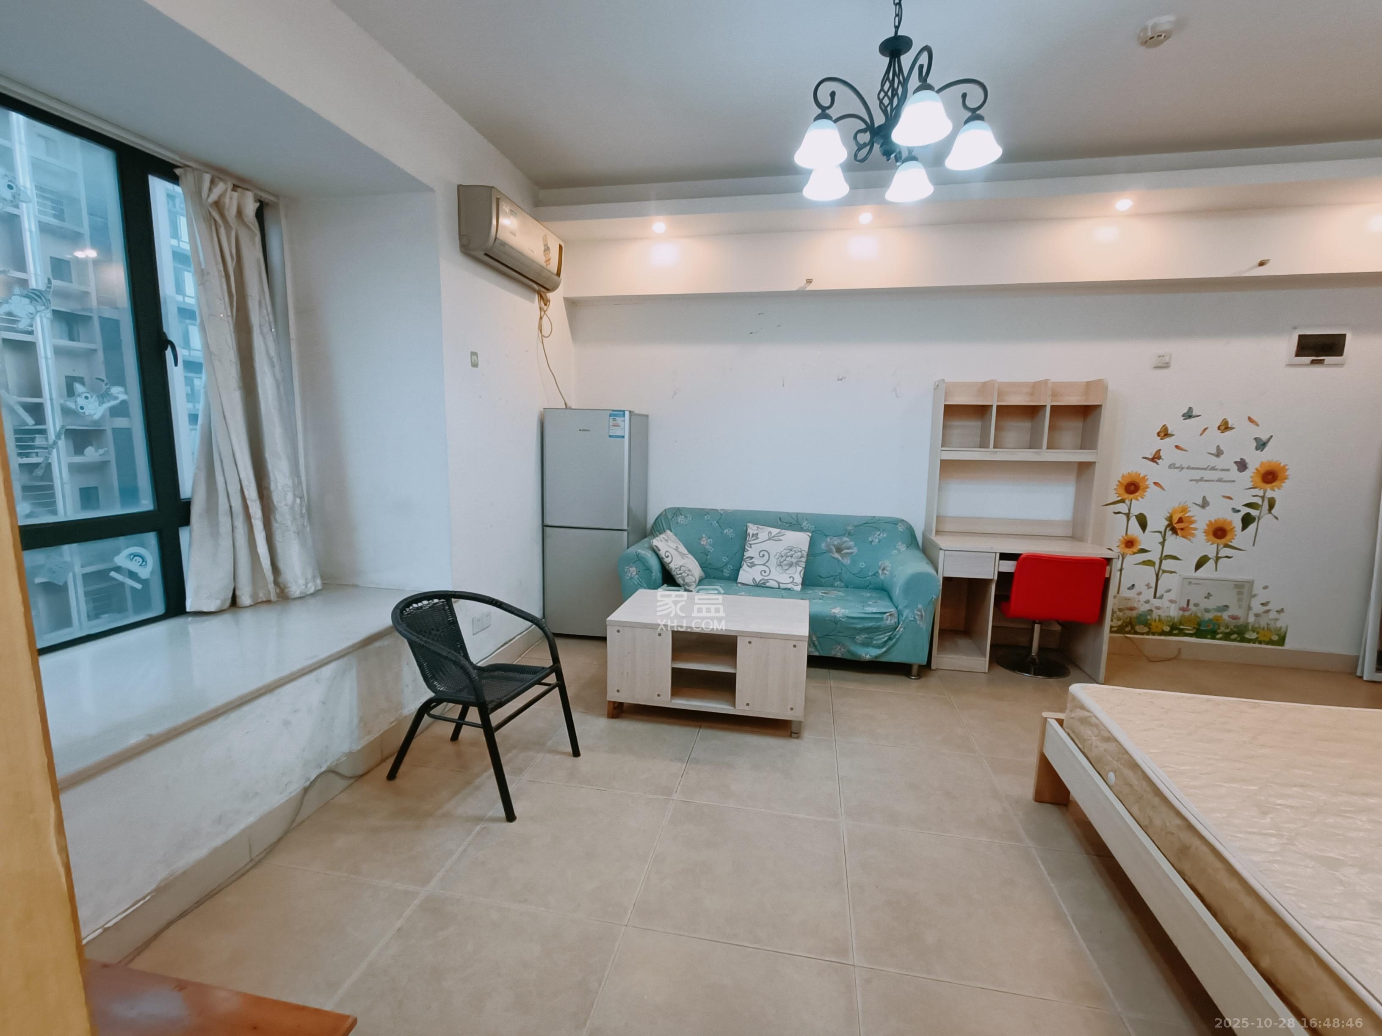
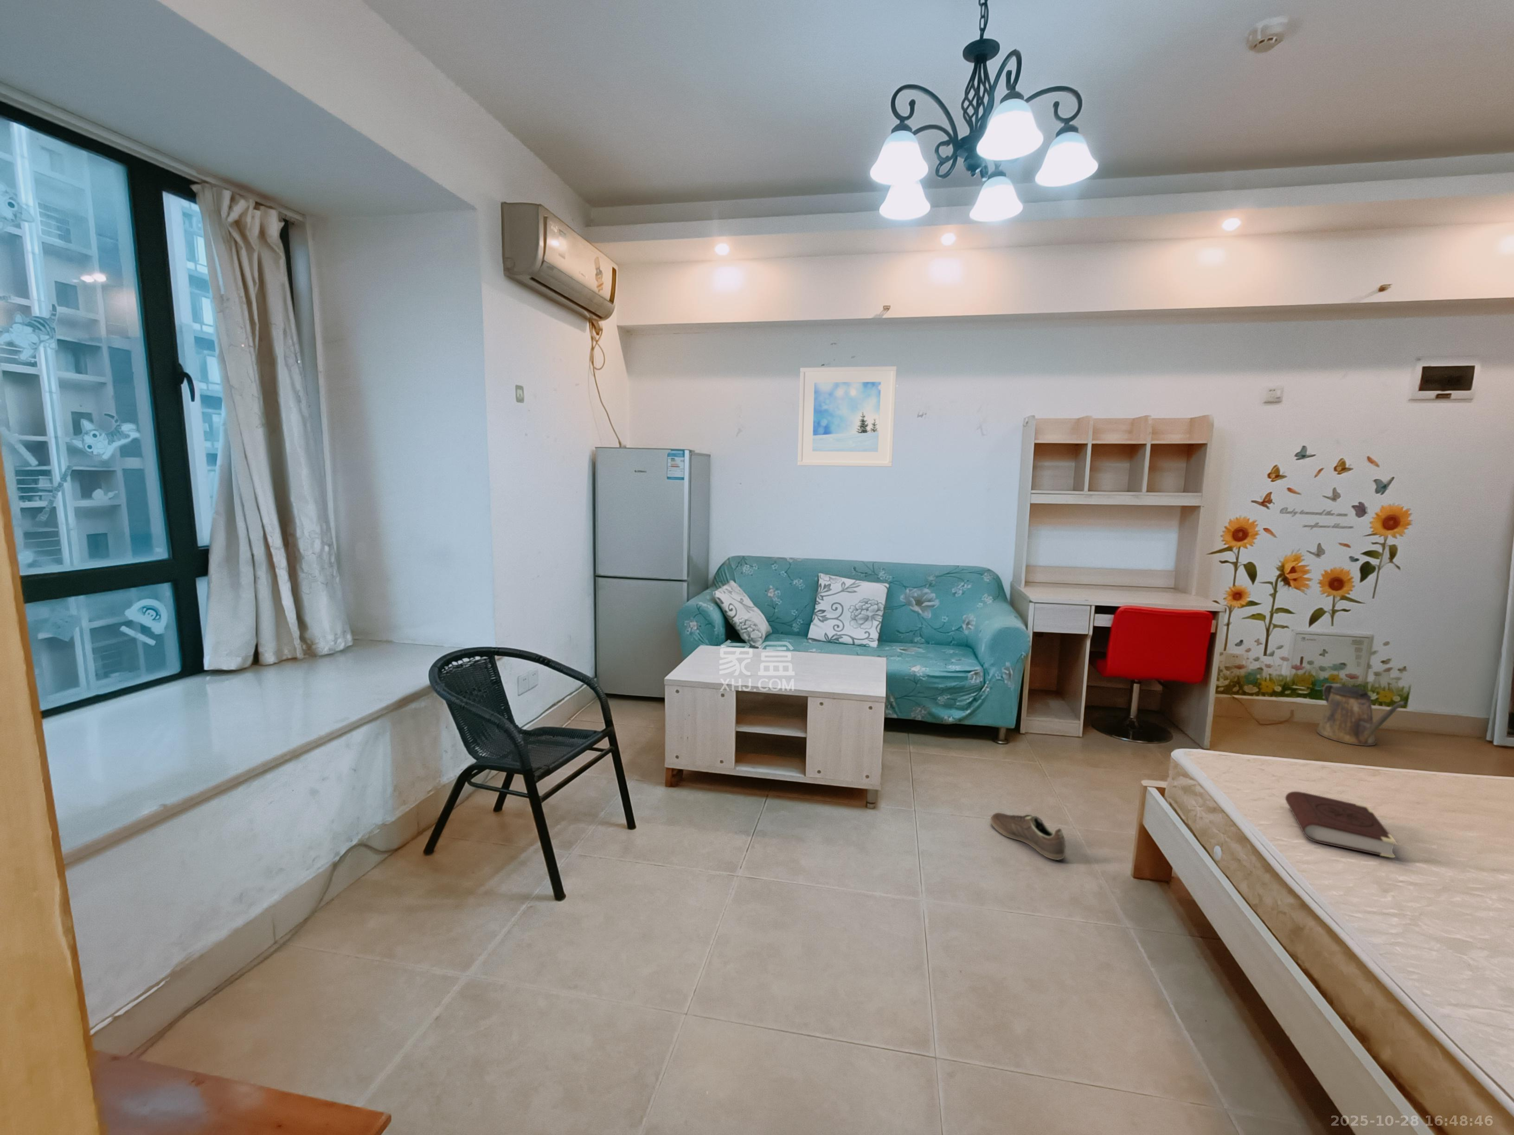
+ sneaker (1029, 826)
+ book (1336, 821)
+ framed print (846, 417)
+ watering can (1360, 714)
